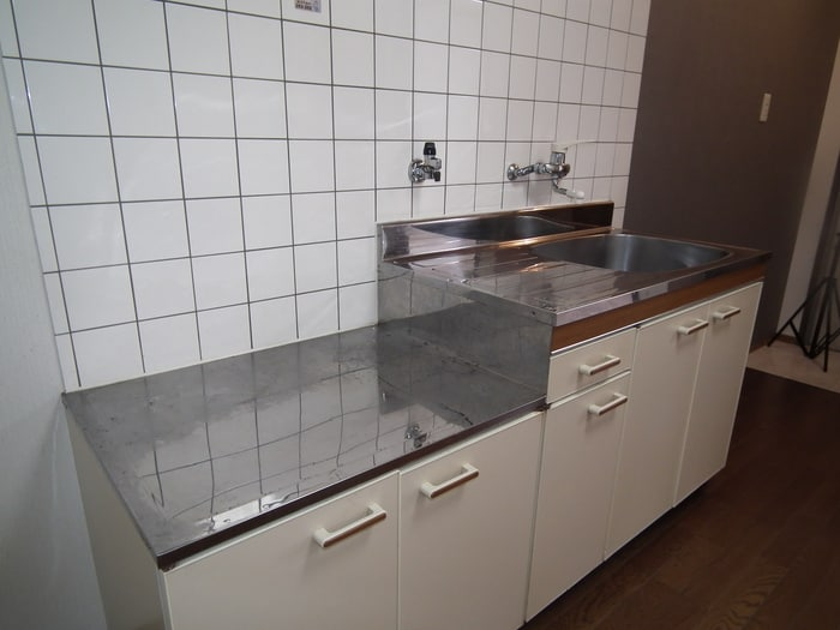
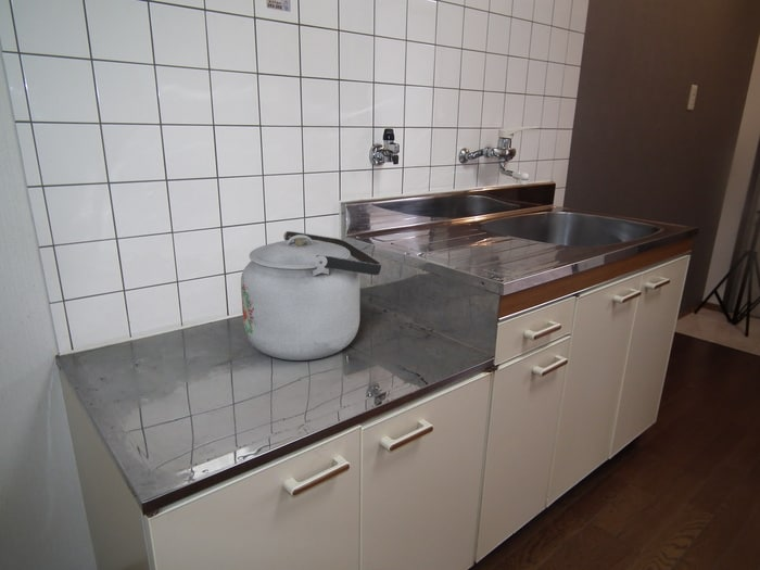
+ kettle (301, 287)
